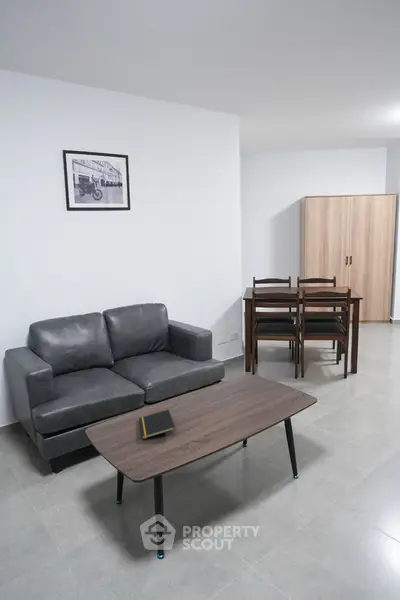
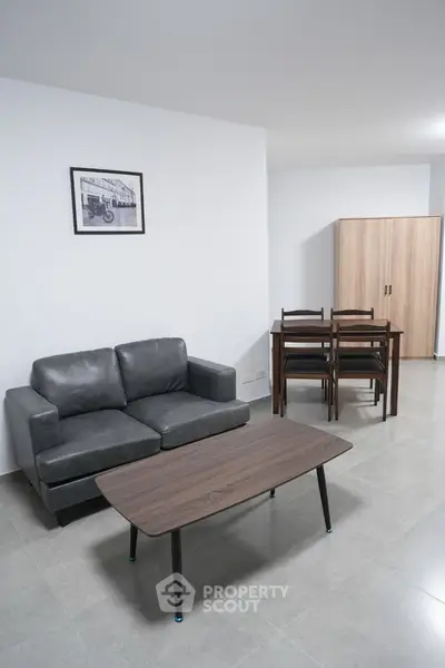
- notepad (156, 423)
